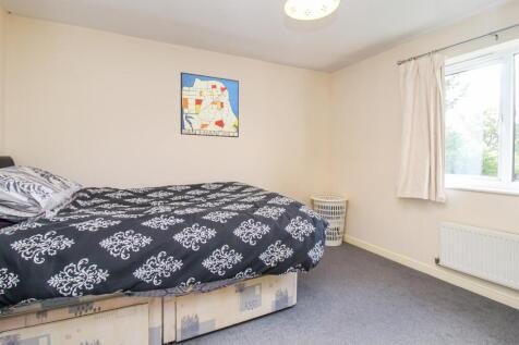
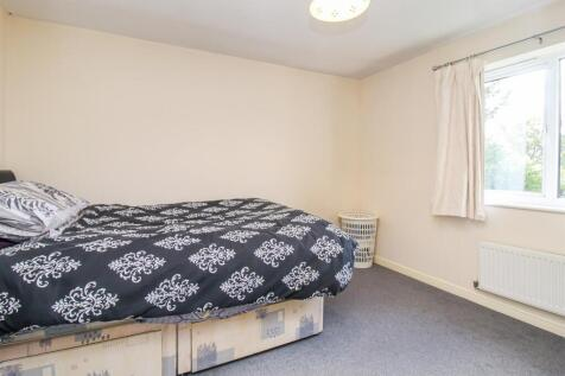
- wall art (210, 106)
